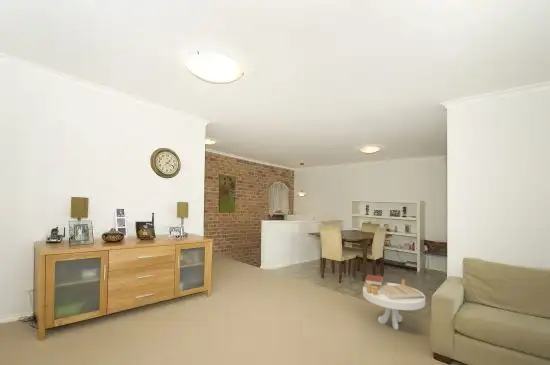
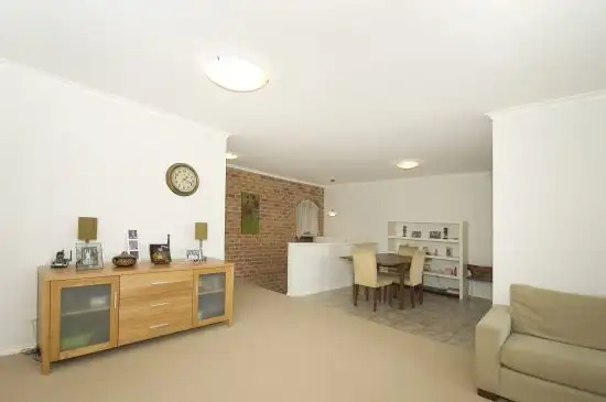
- side table (392, 302)
